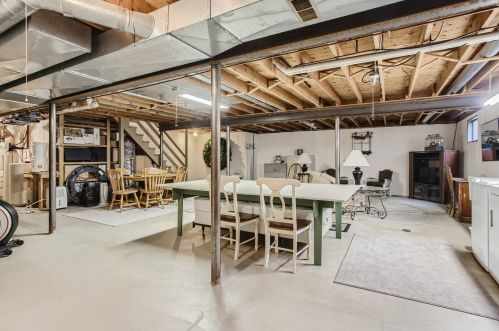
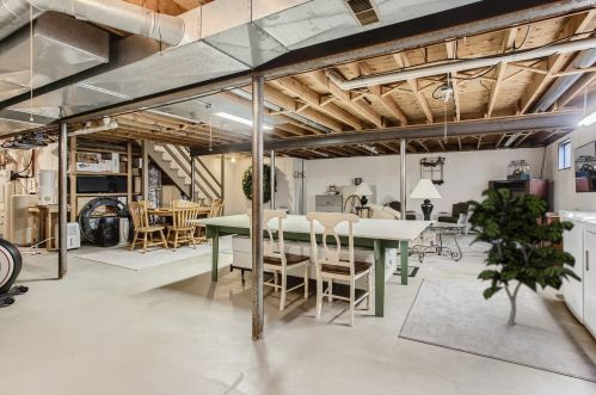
+ indoor plant (517, 257)
